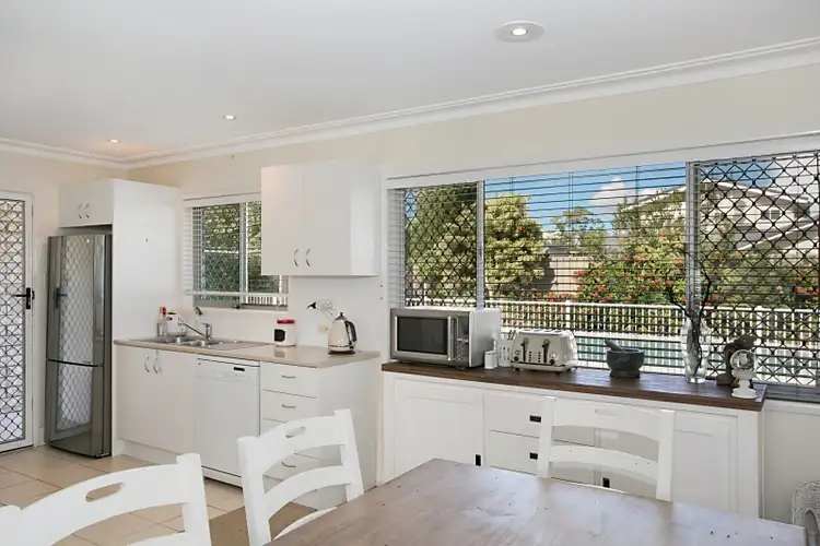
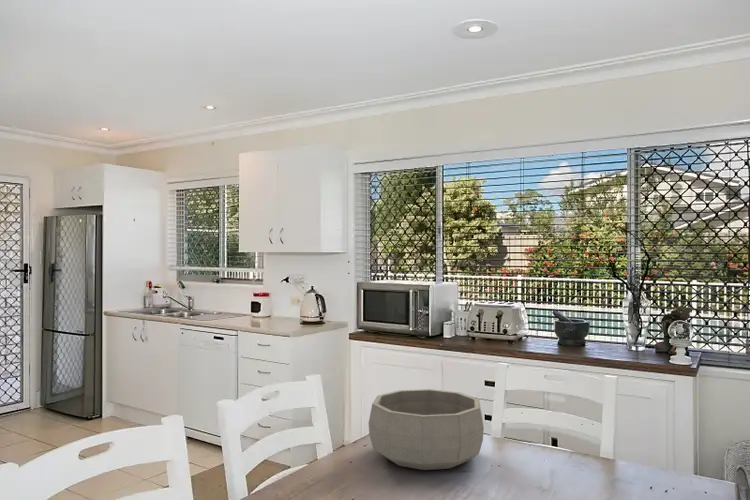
+ decorative bowl (426, 428)
